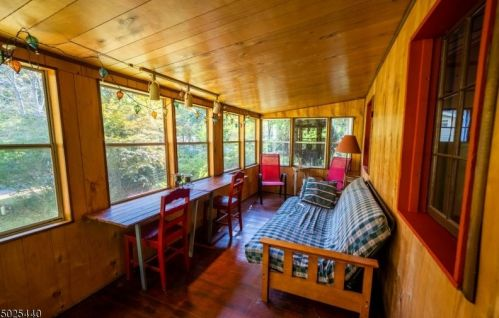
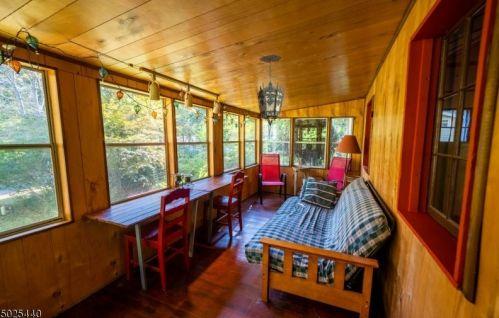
+ hanging lantern (270, 93)
